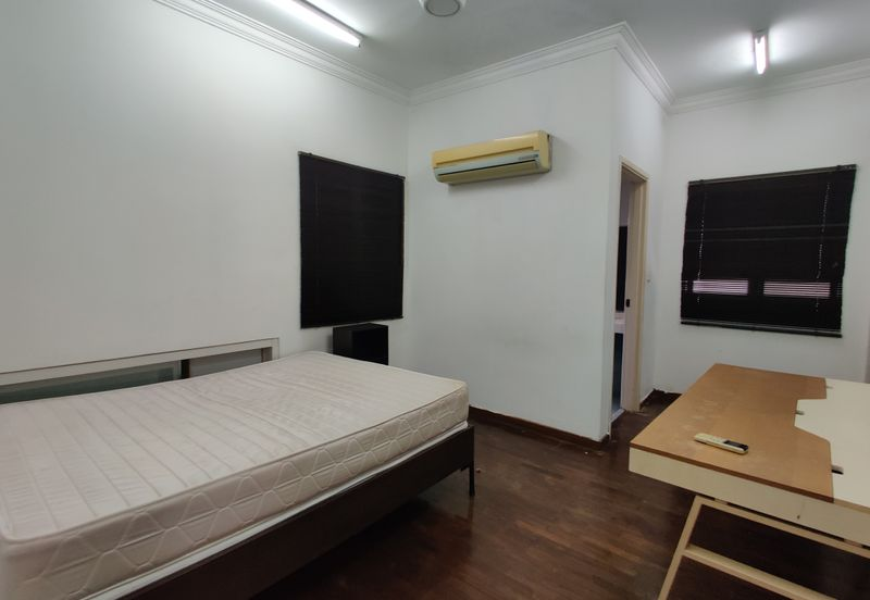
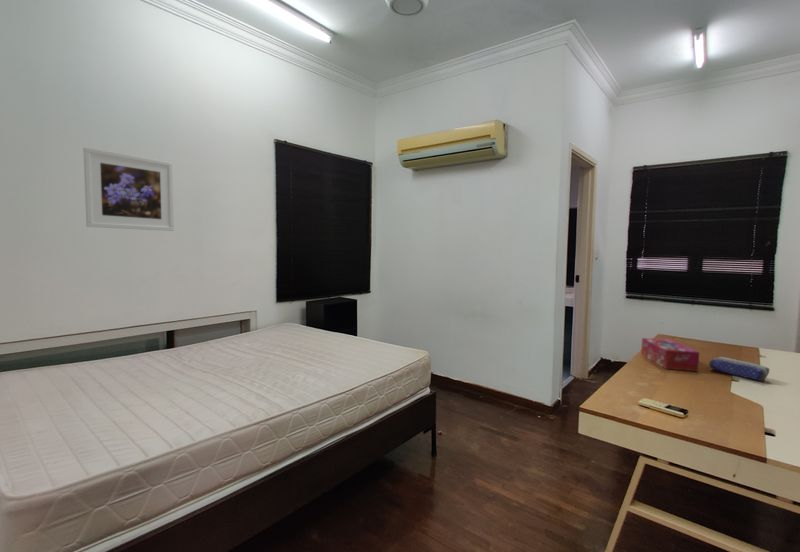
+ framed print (132, 192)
+ pencil case (738, 367)
+ tissue box (668, 353)
